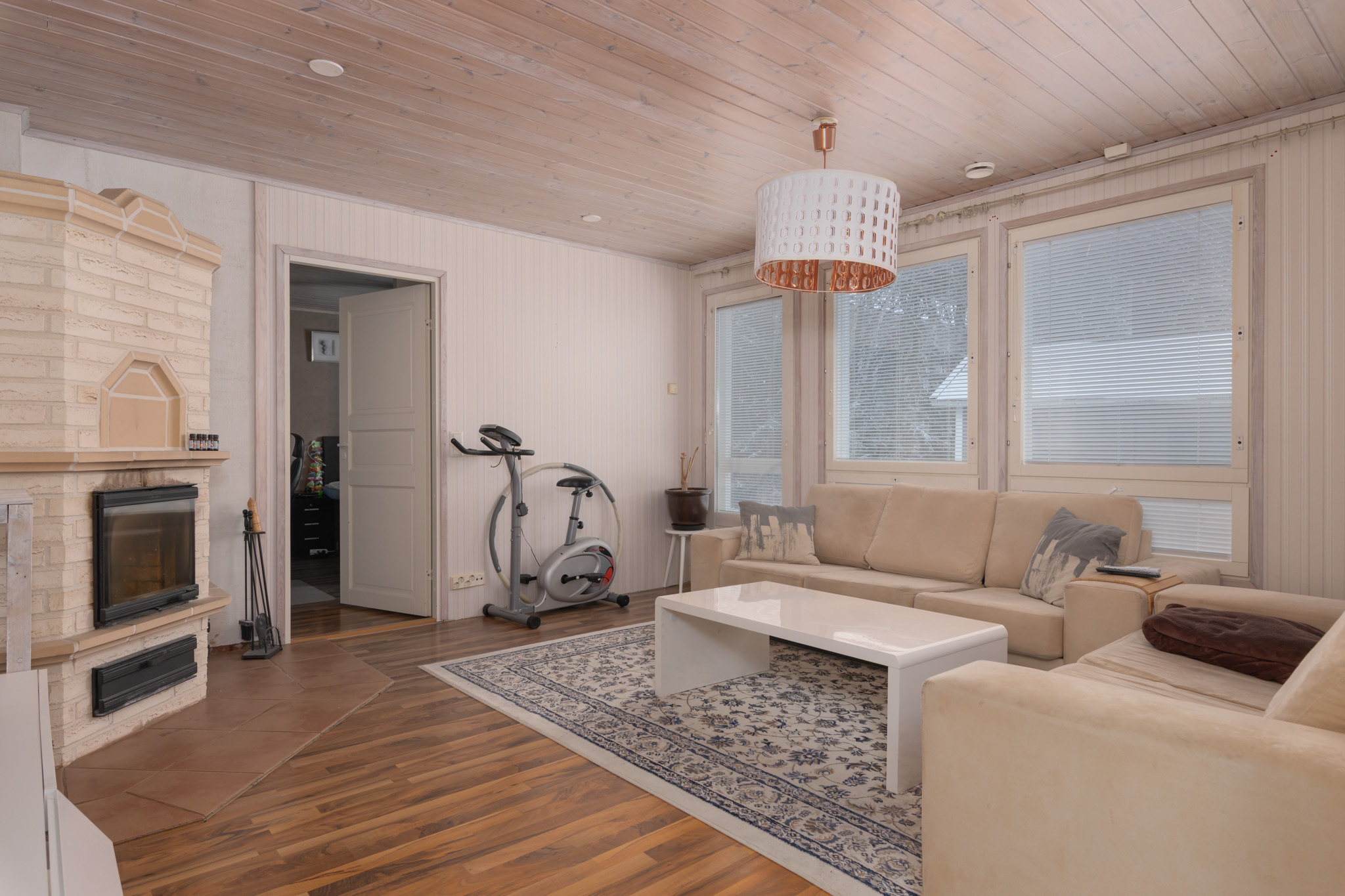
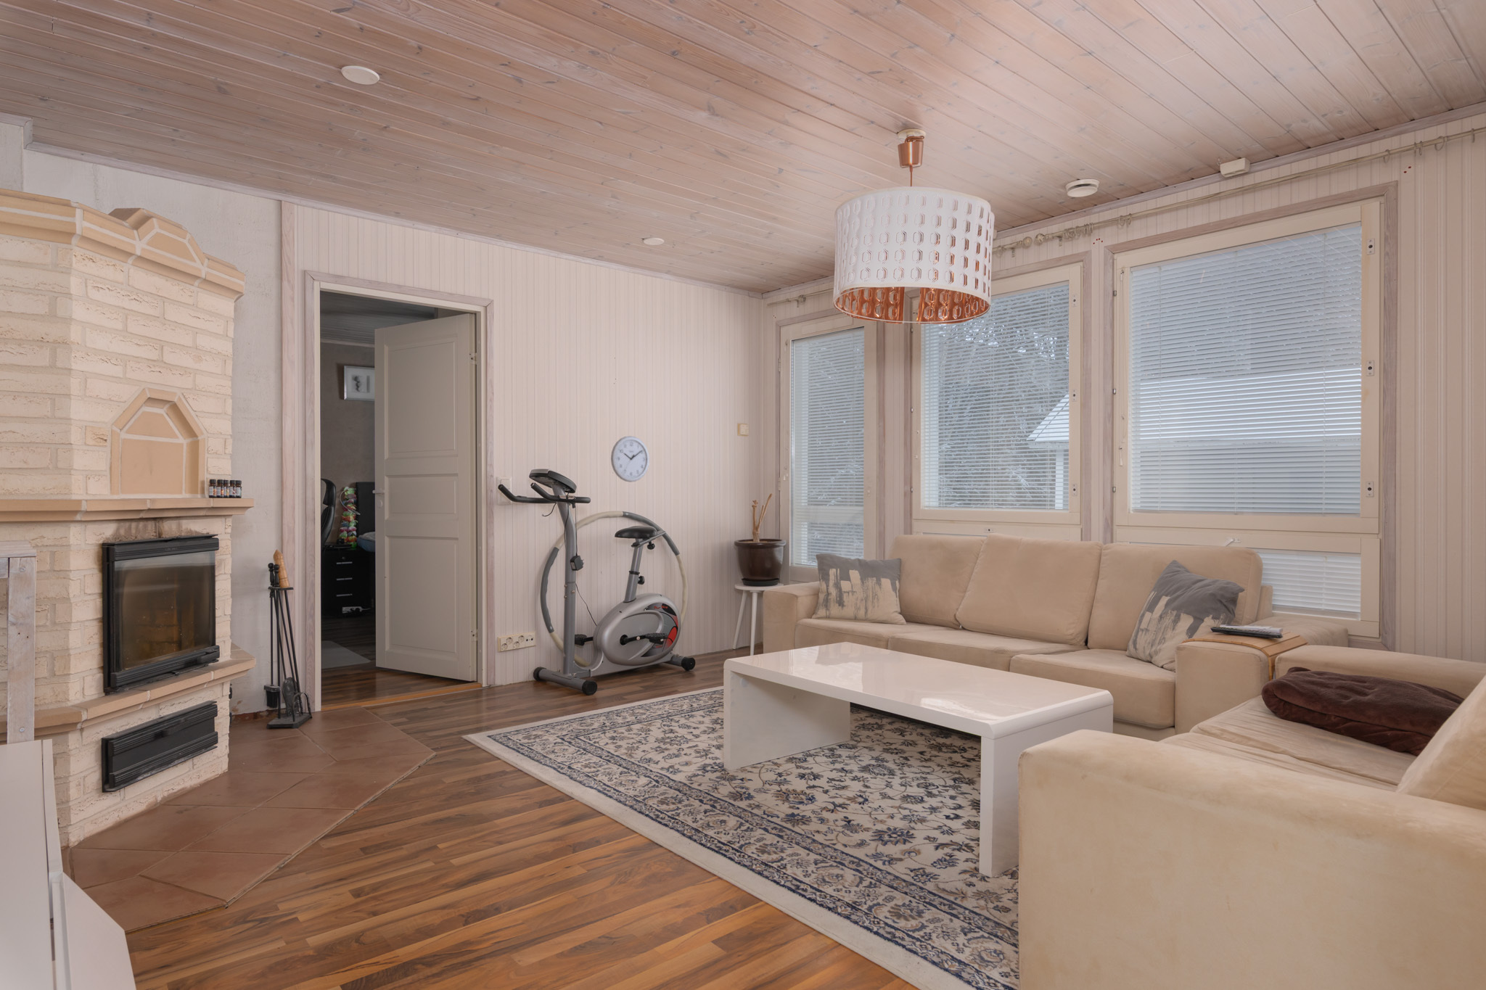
+ wall clock (631, 459)
